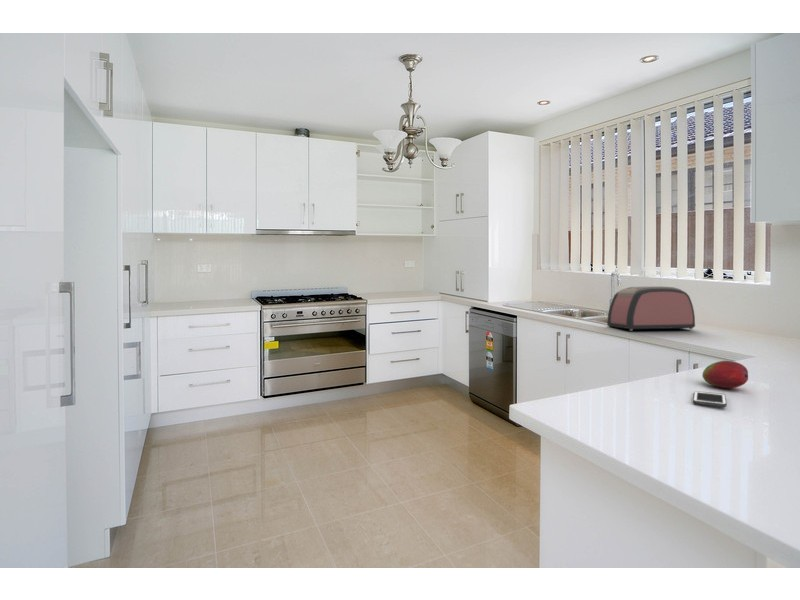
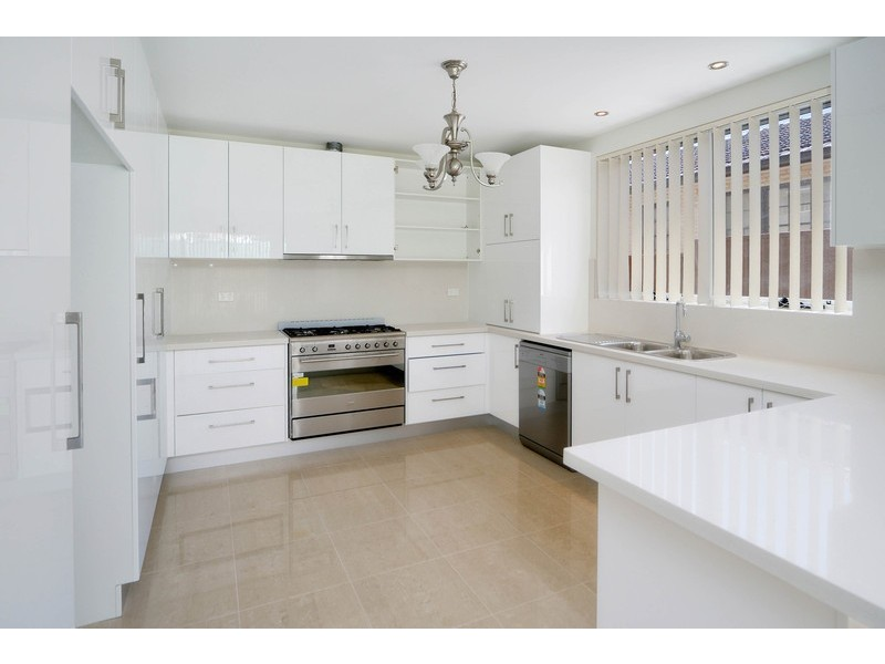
- toaster (652, 307)
- fruit (724, 374)
- cell phone (709, 398)
